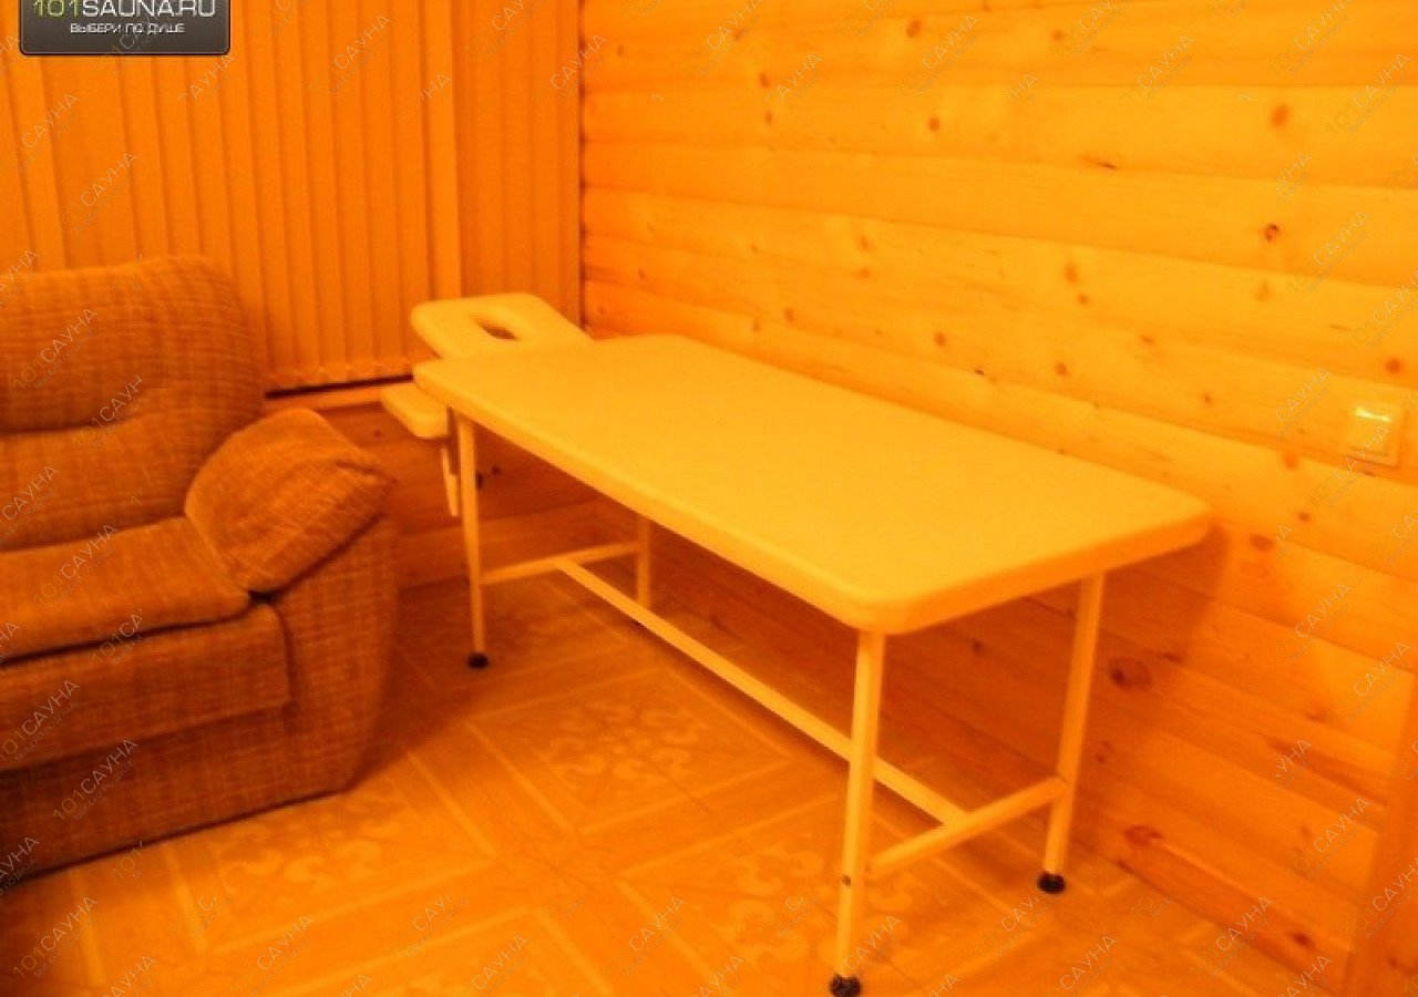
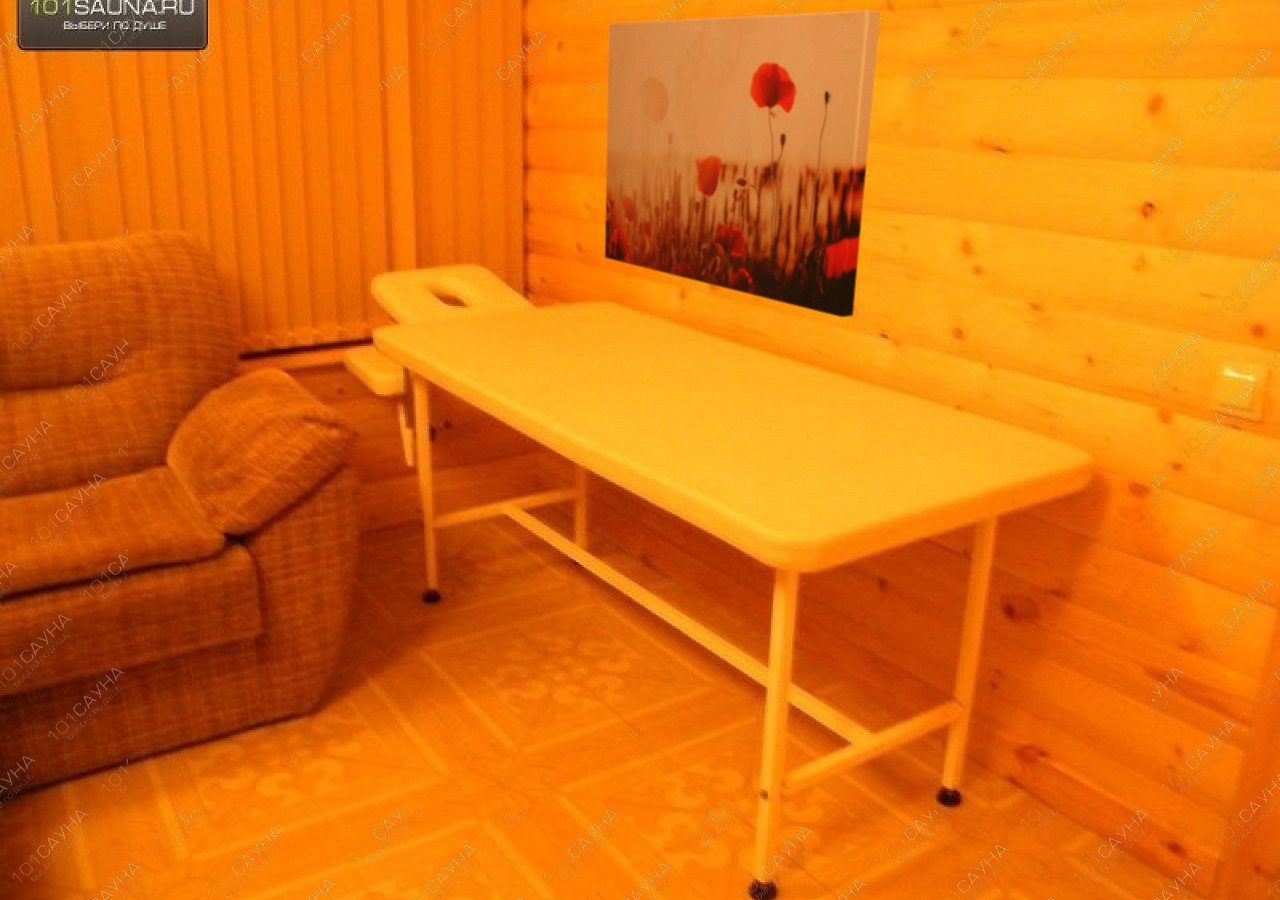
+ wall art (719, 155)
